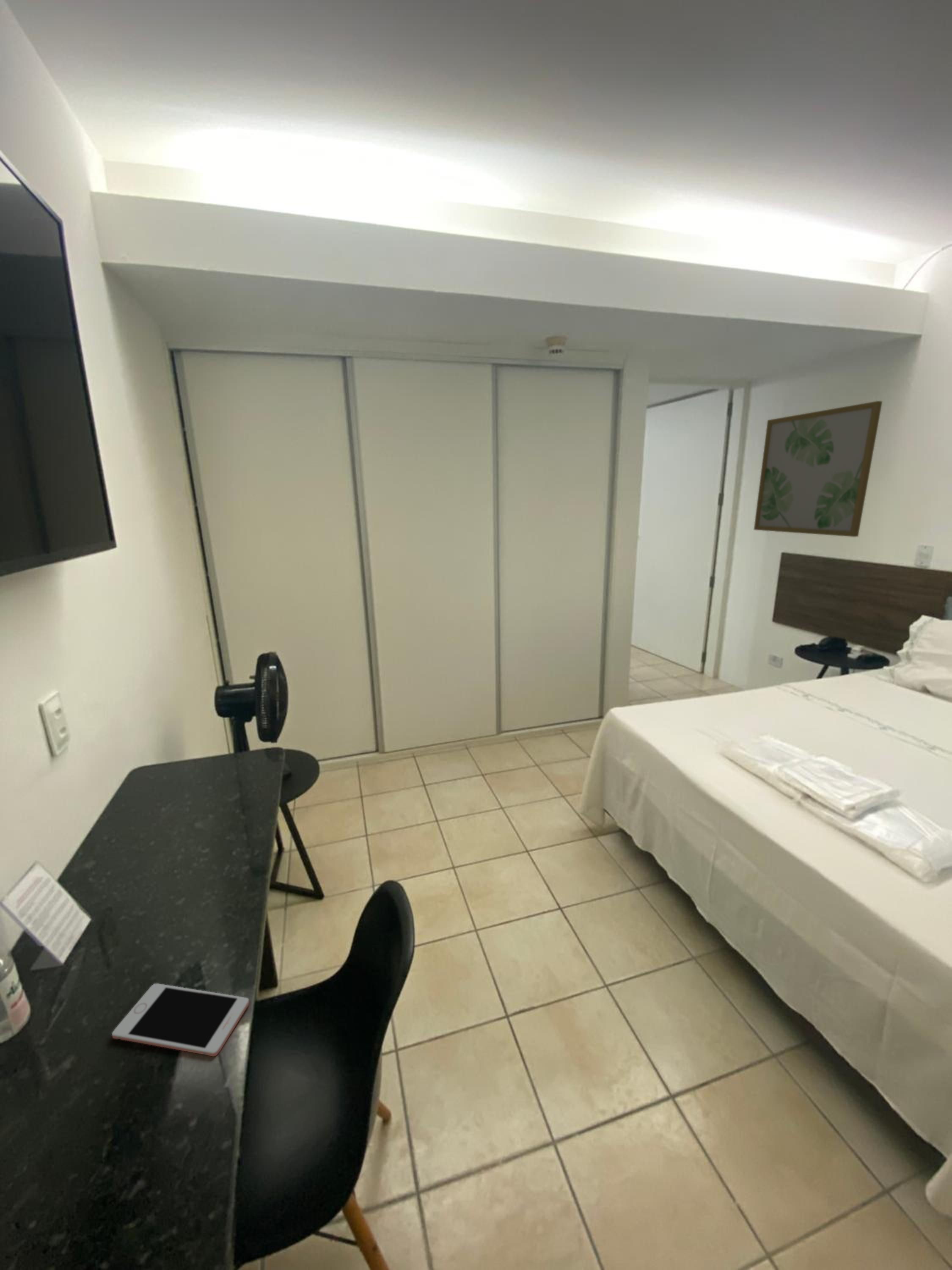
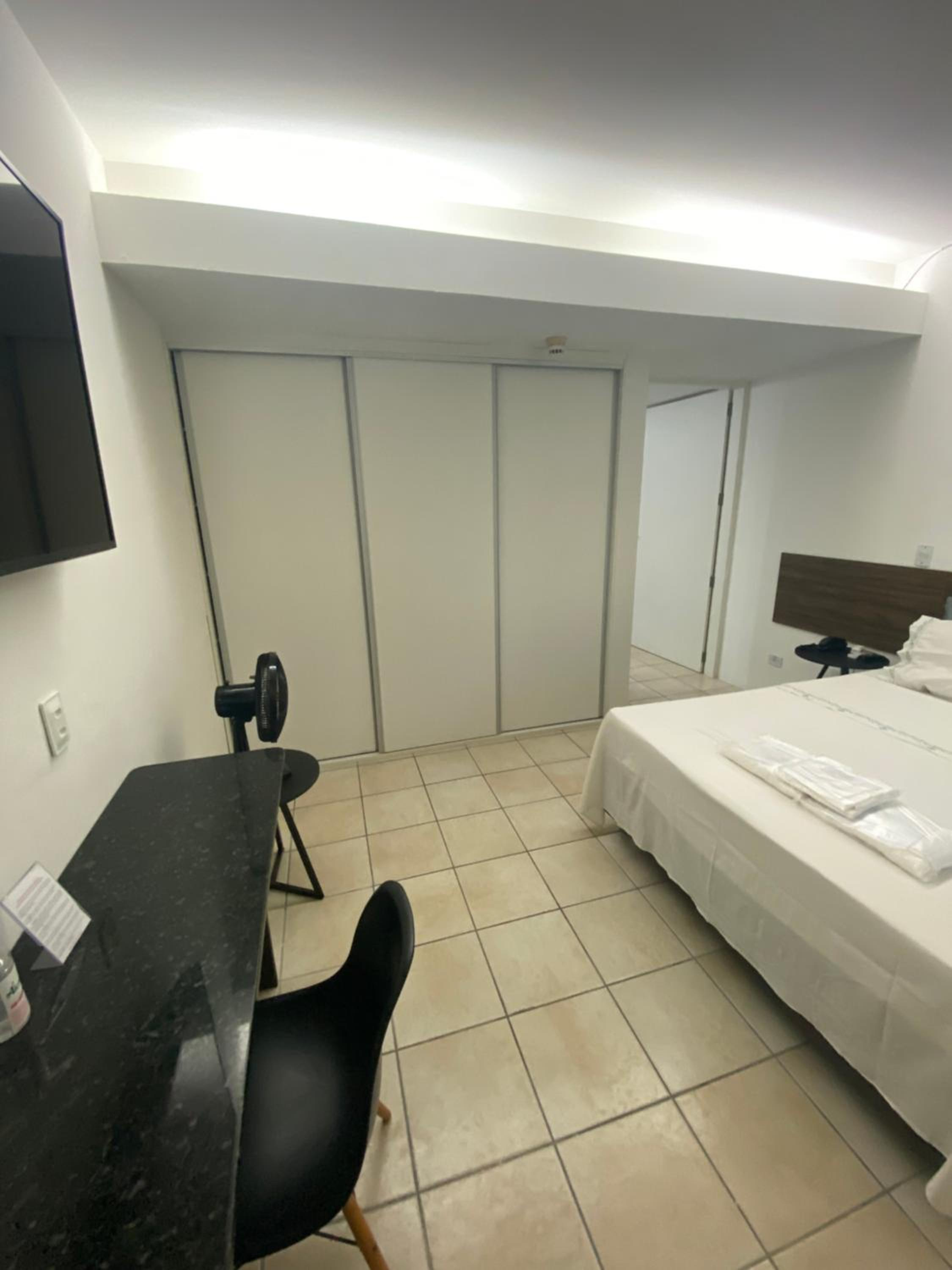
- wall art (809, 474)
- cell phone (183, 1018)
